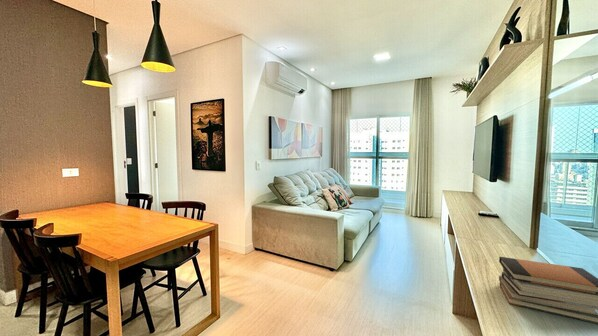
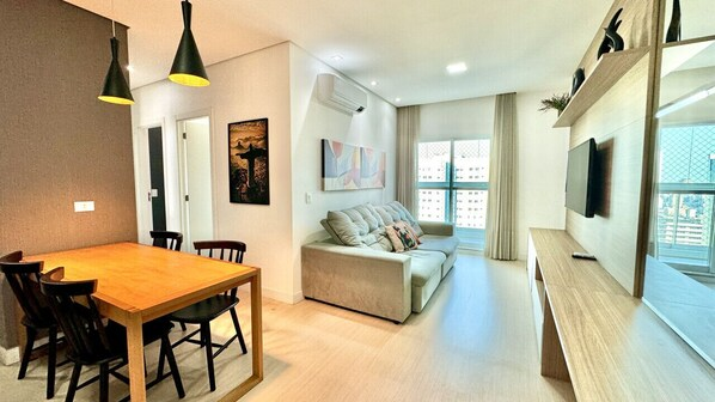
- book stack (547, 286)
